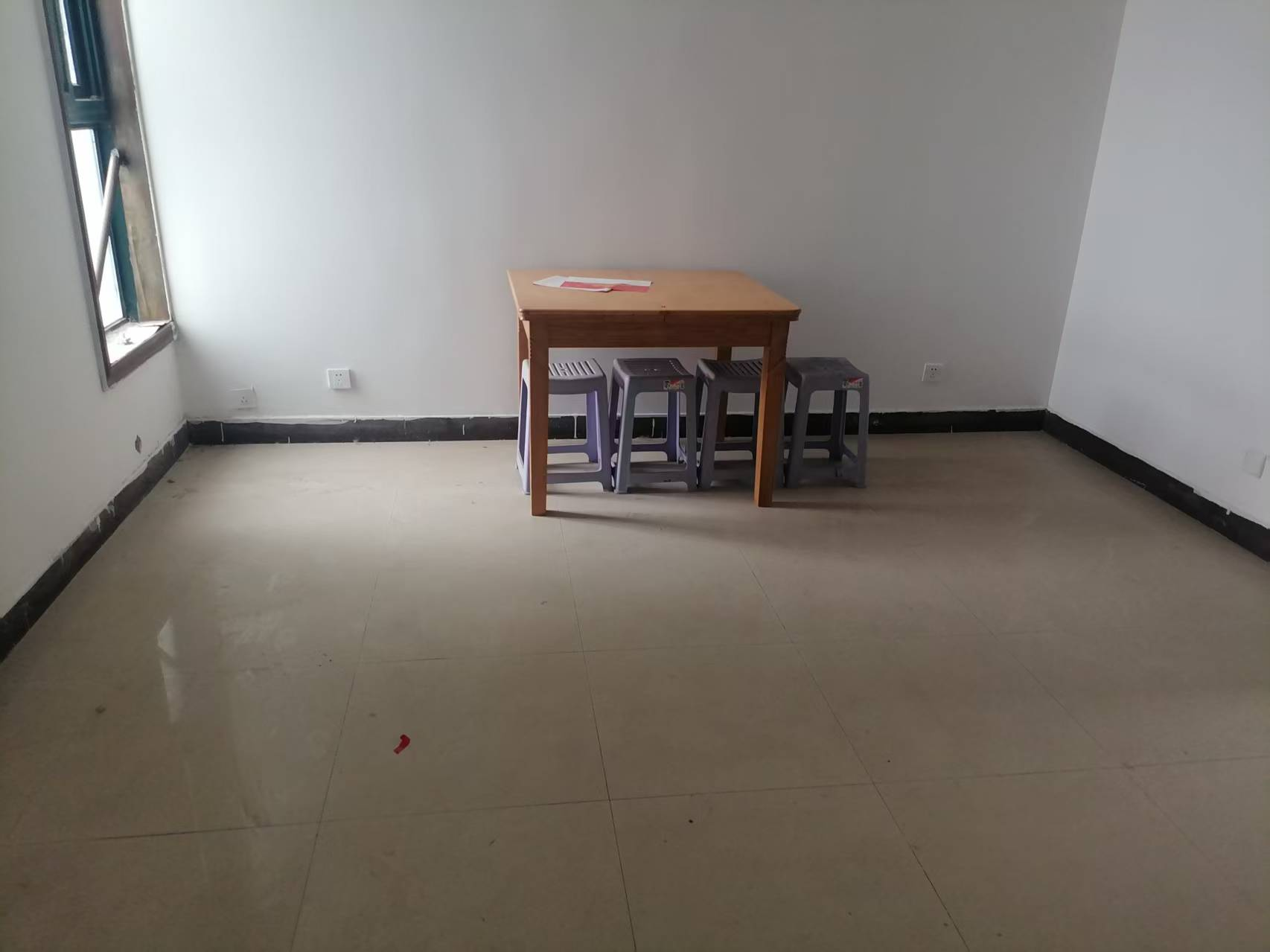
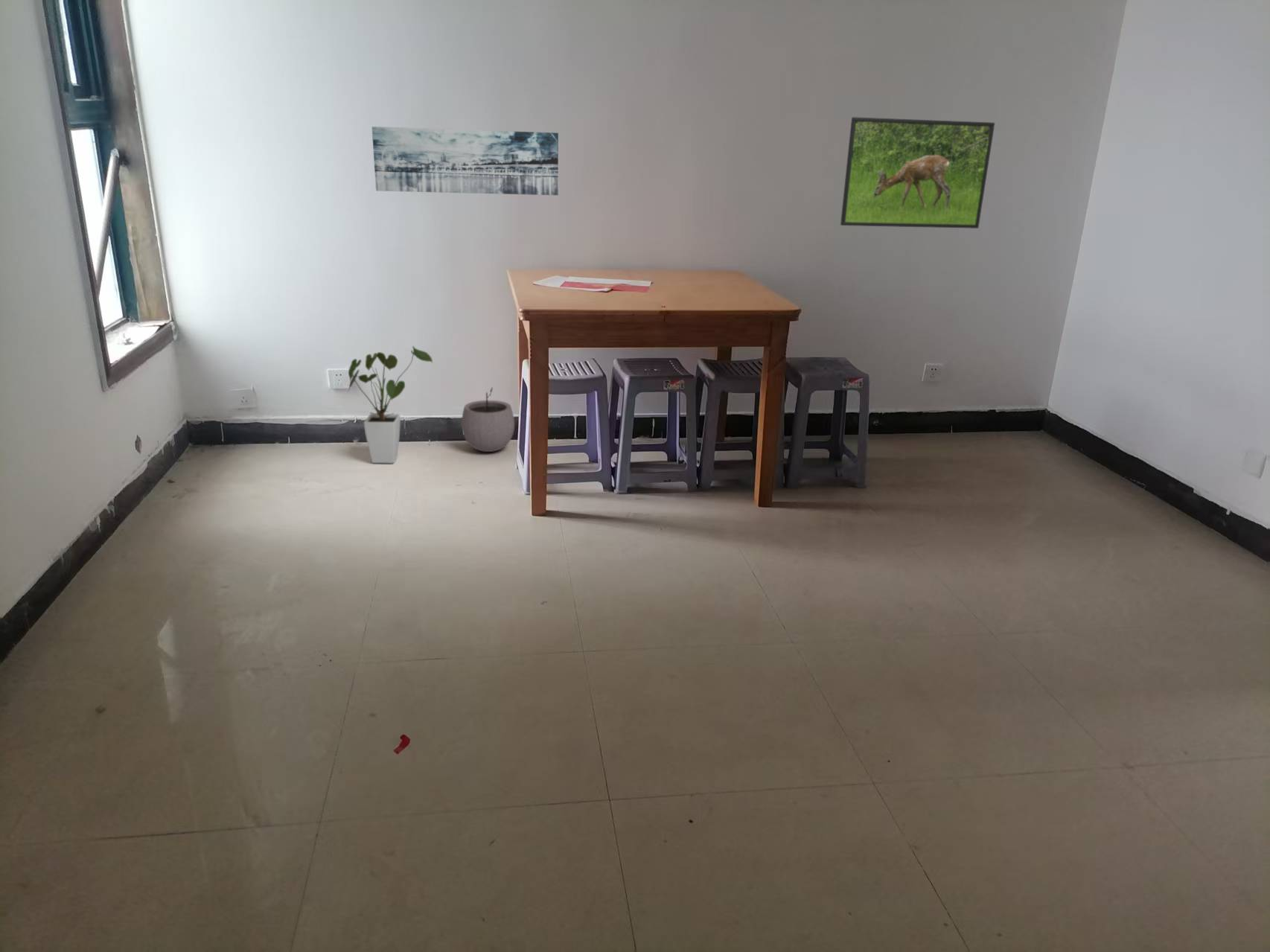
+ wall art (468, 162)
+ plant pot (488, 418)
+ house plant (387, 406)
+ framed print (916, 174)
